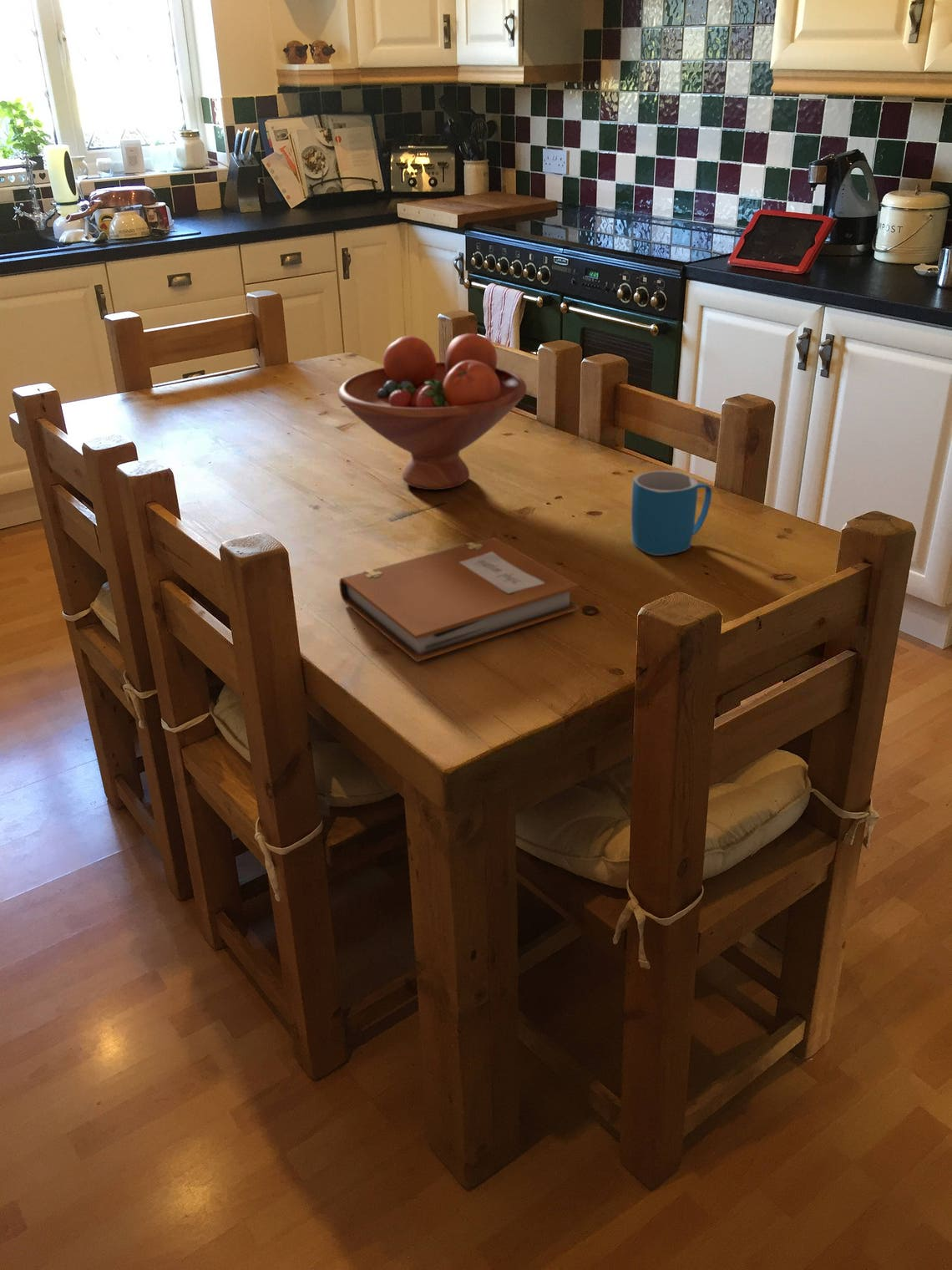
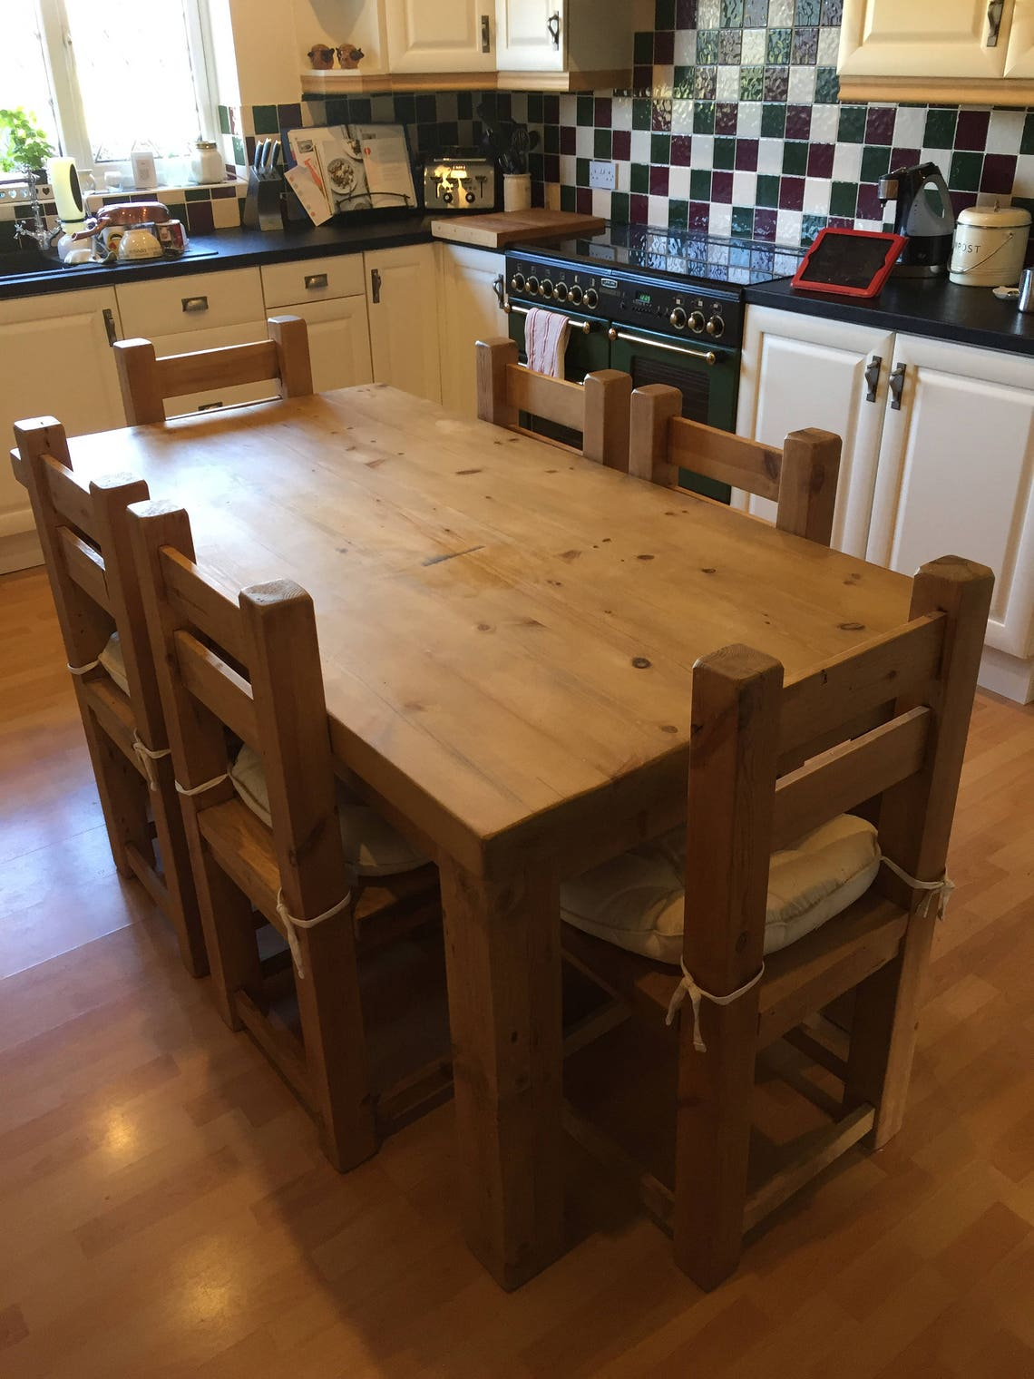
- fruit bowl (433, 414)
- notebook (461, 591)
- mug (673, 511)
